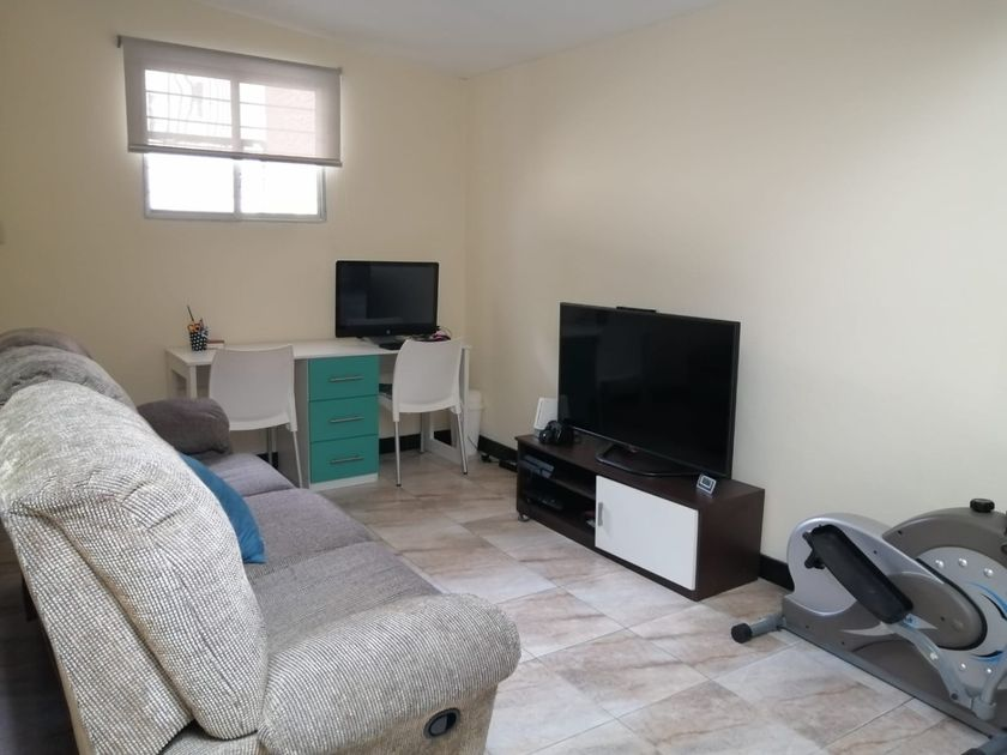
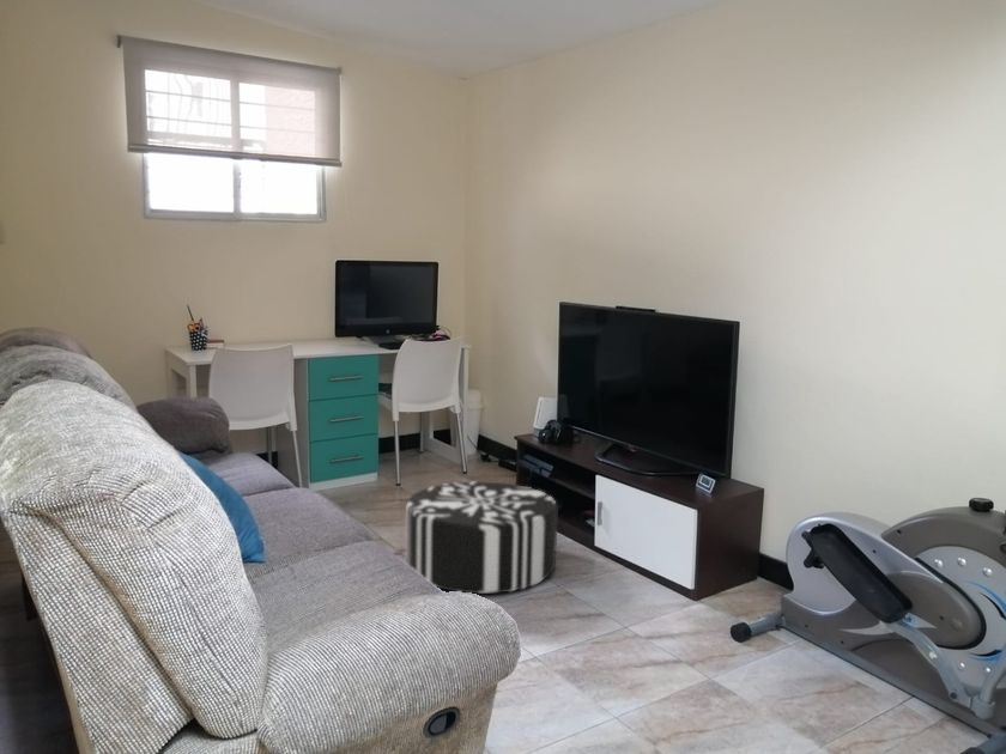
+ pouf (481, 533)
